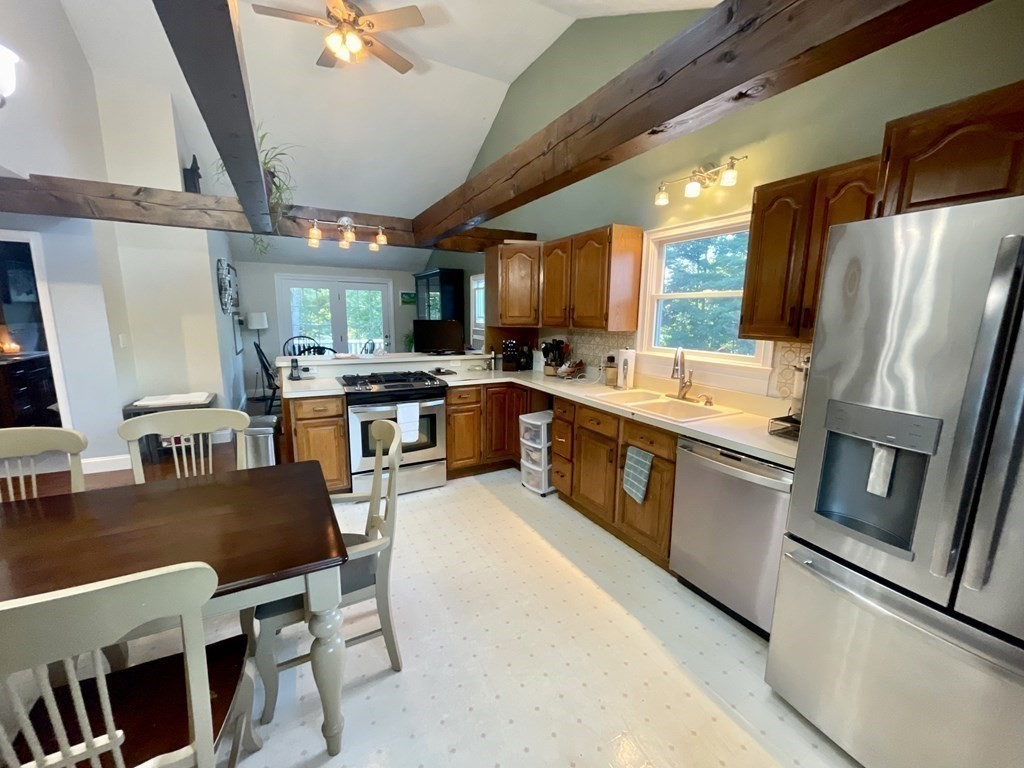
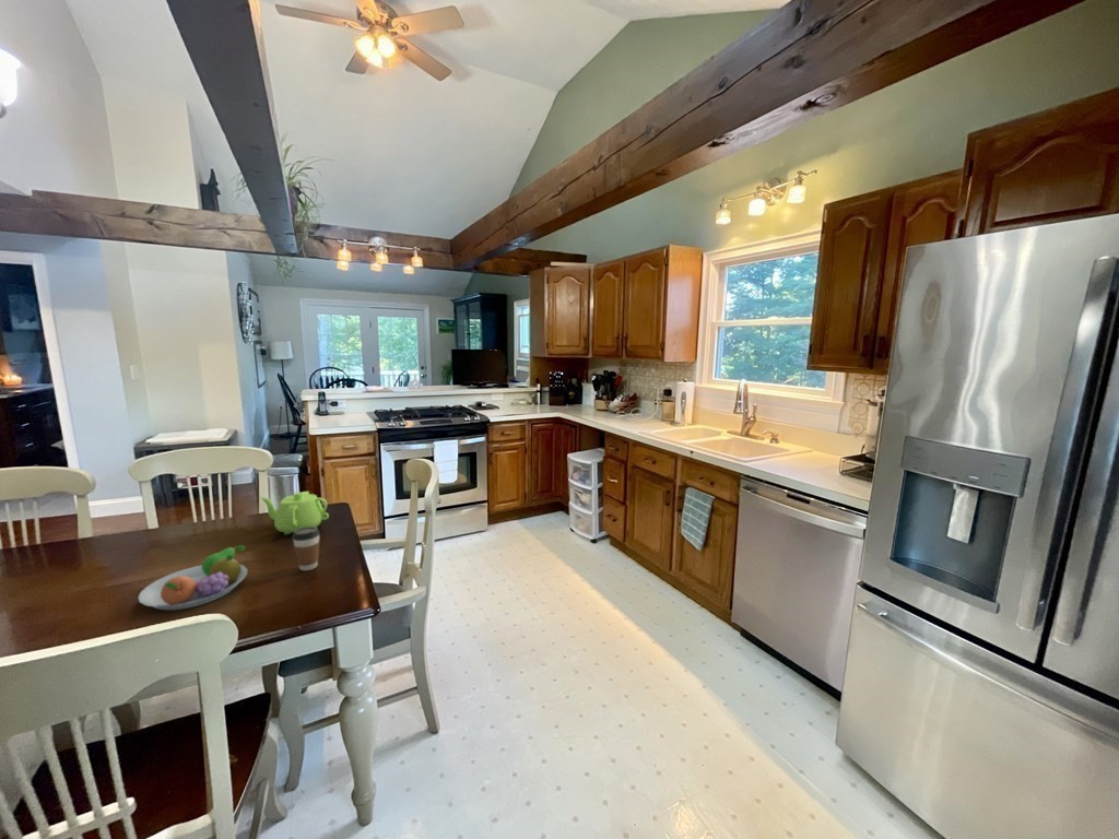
+ teapot (295, 511)
+ coffee cup (307, 548)
+ fruit bowl (199, 572)
